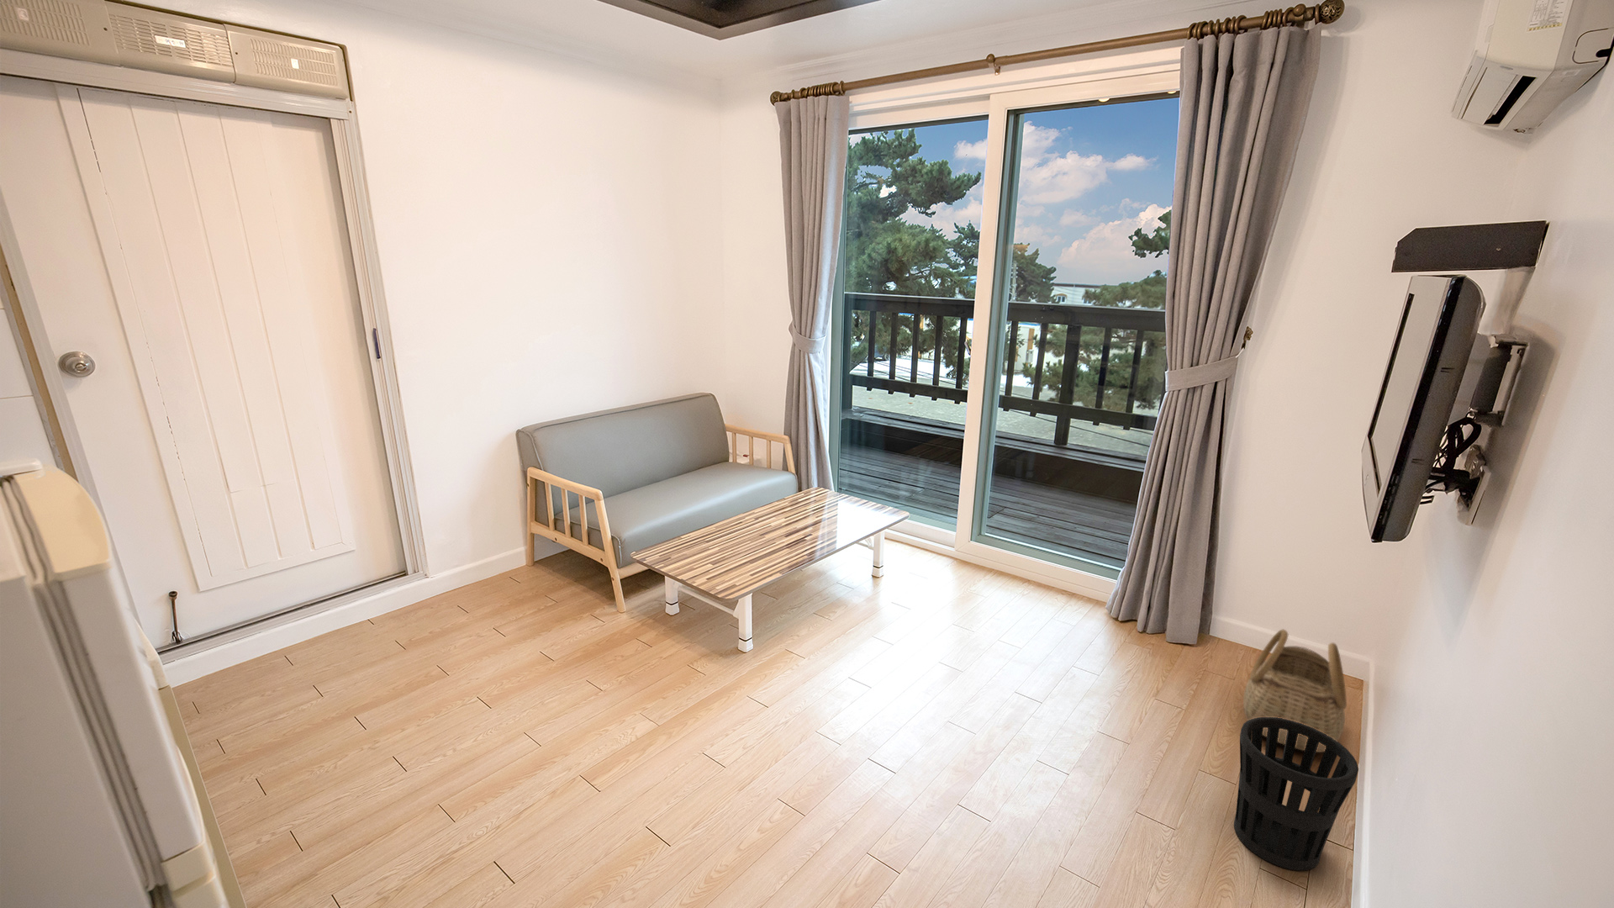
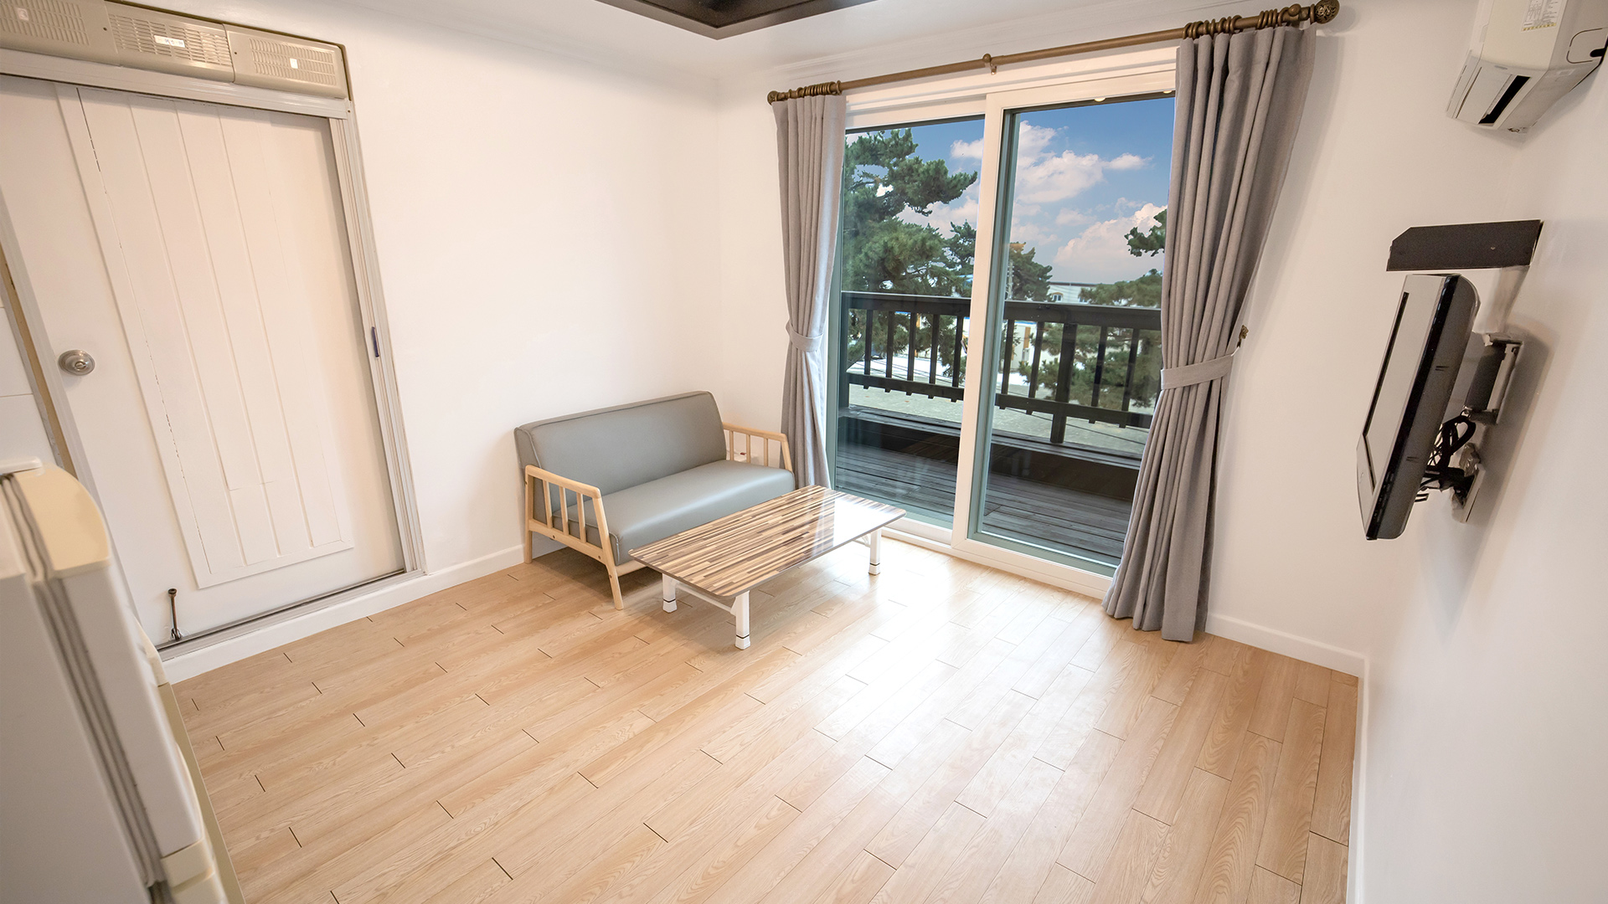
- basket (1297, 684)
- wastebasket (1284, 794)
